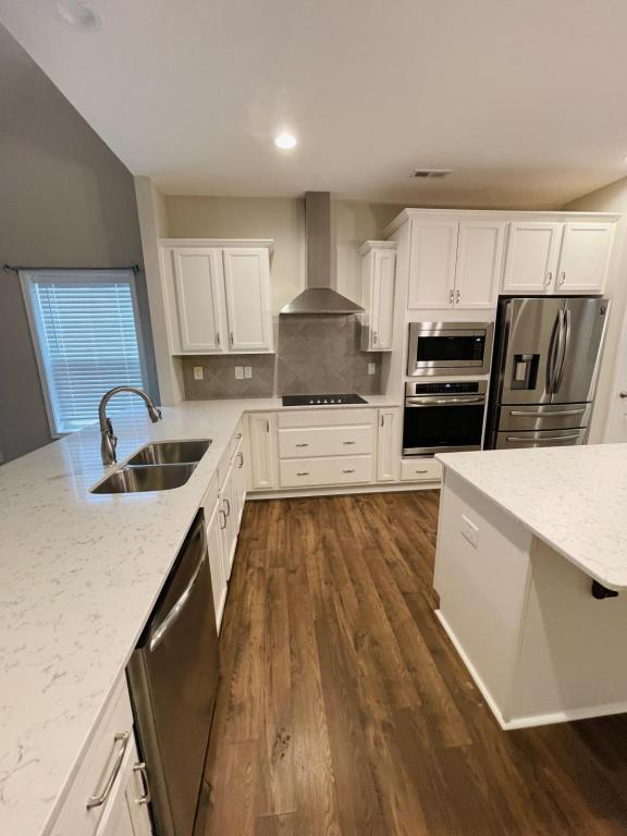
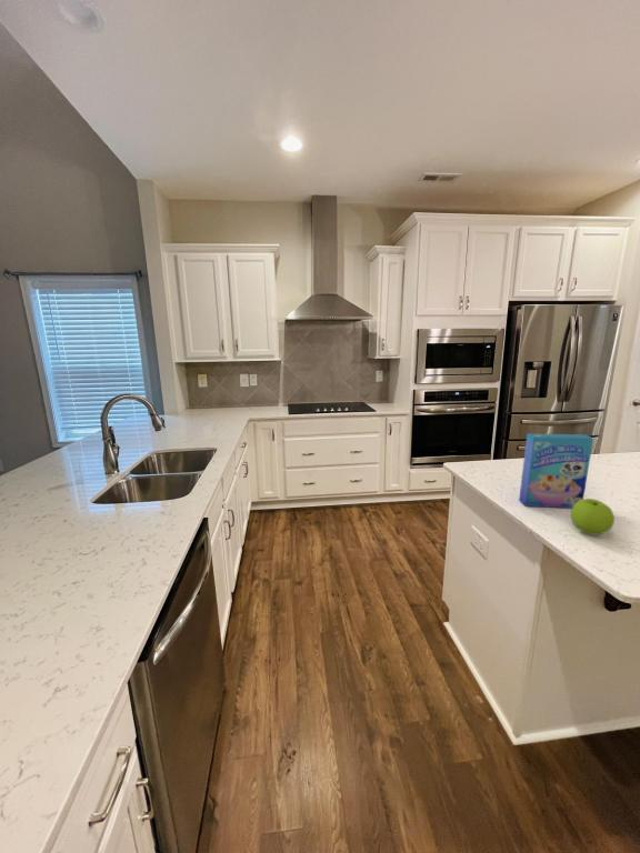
+ apple (591, 516)
+ cereal box (553, 470)
